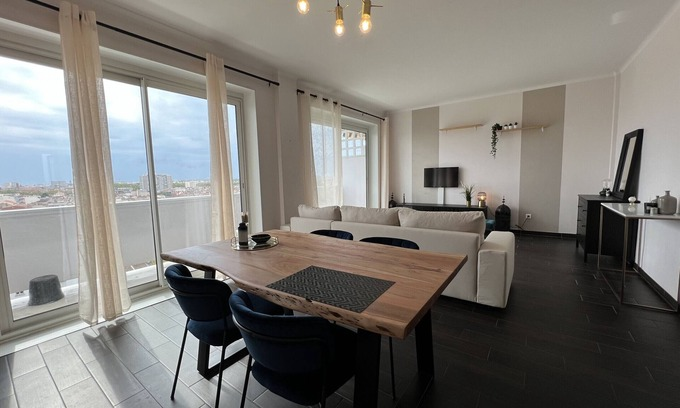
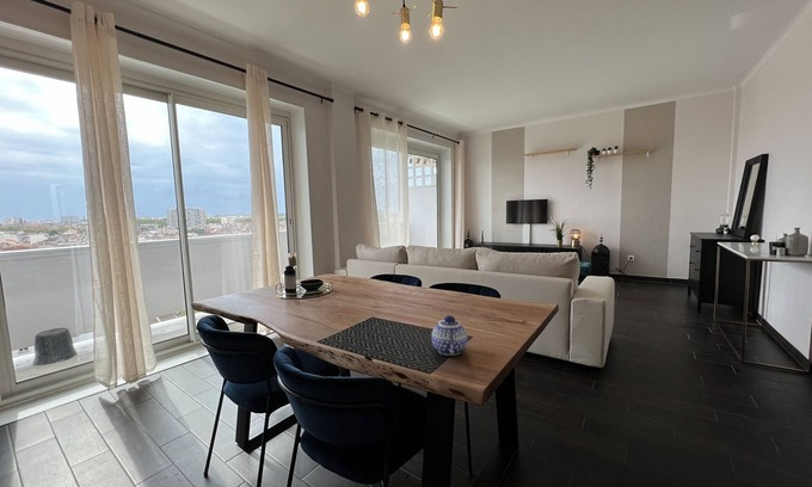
+ teapot (449, 333)
